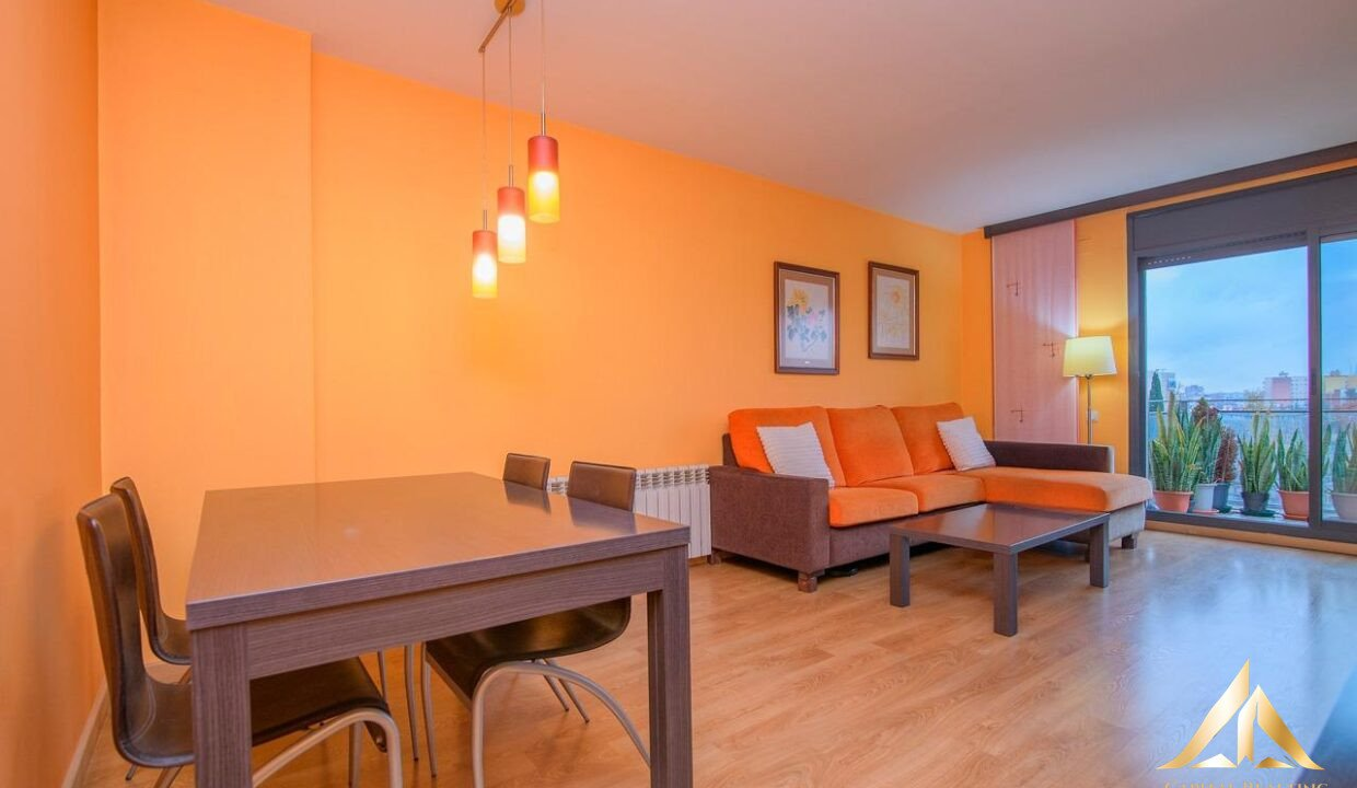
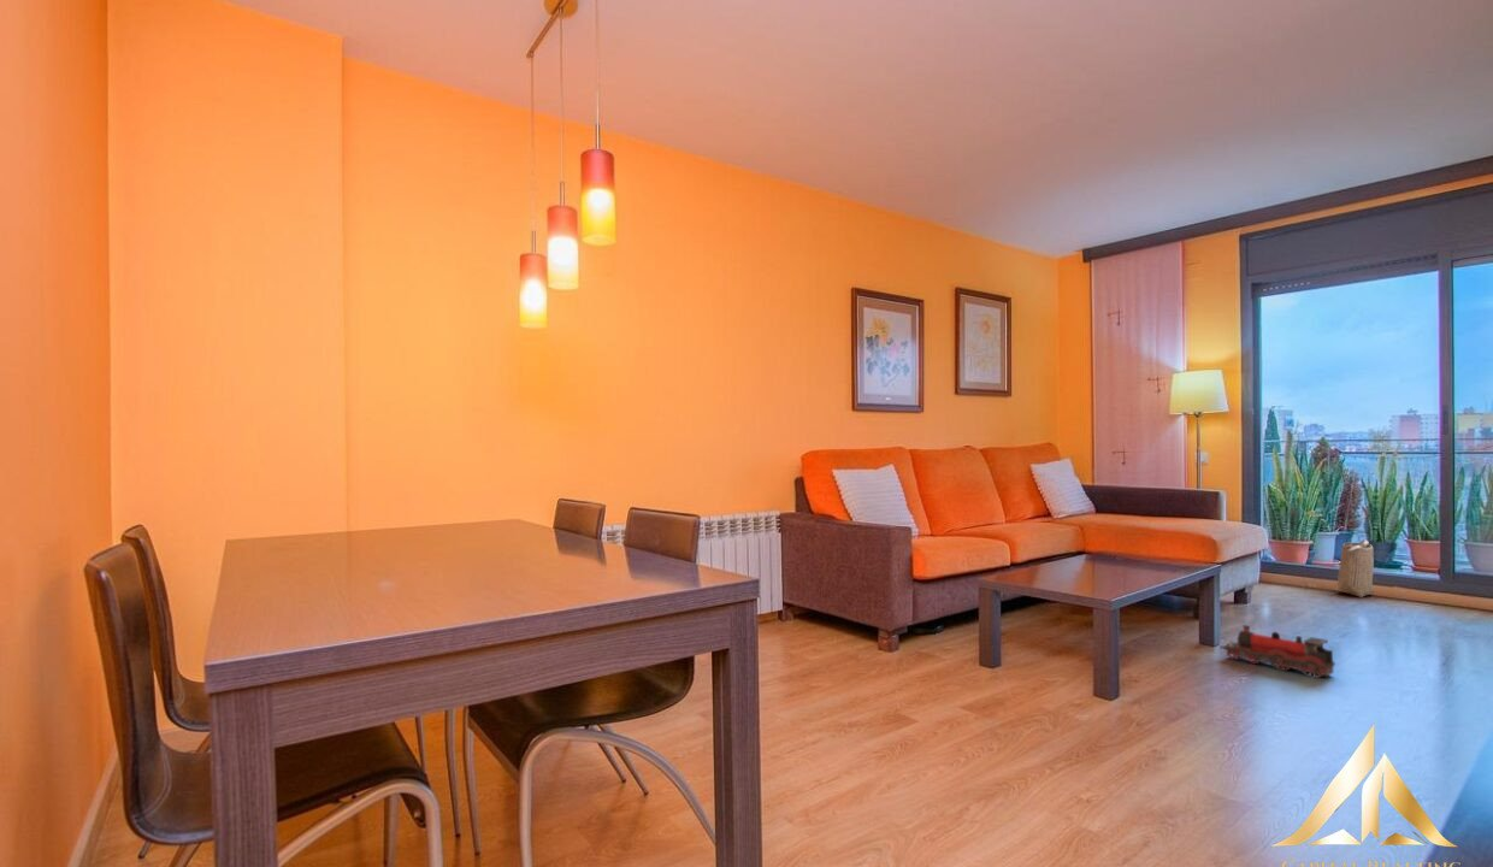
+ basket (1353, 566)
+ toy train (1274, 648)
